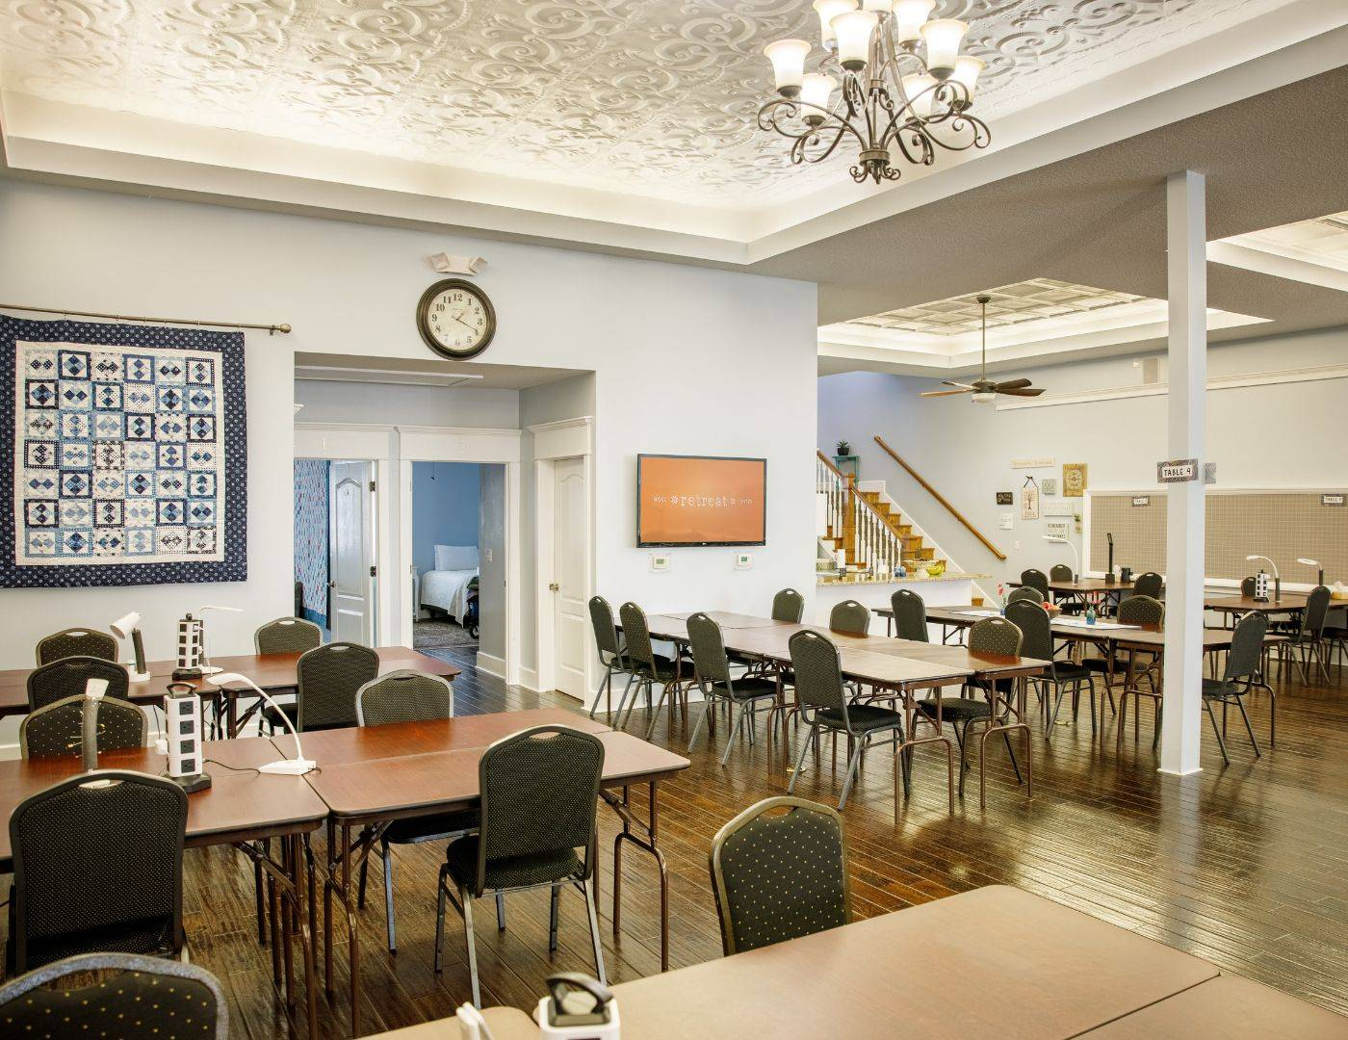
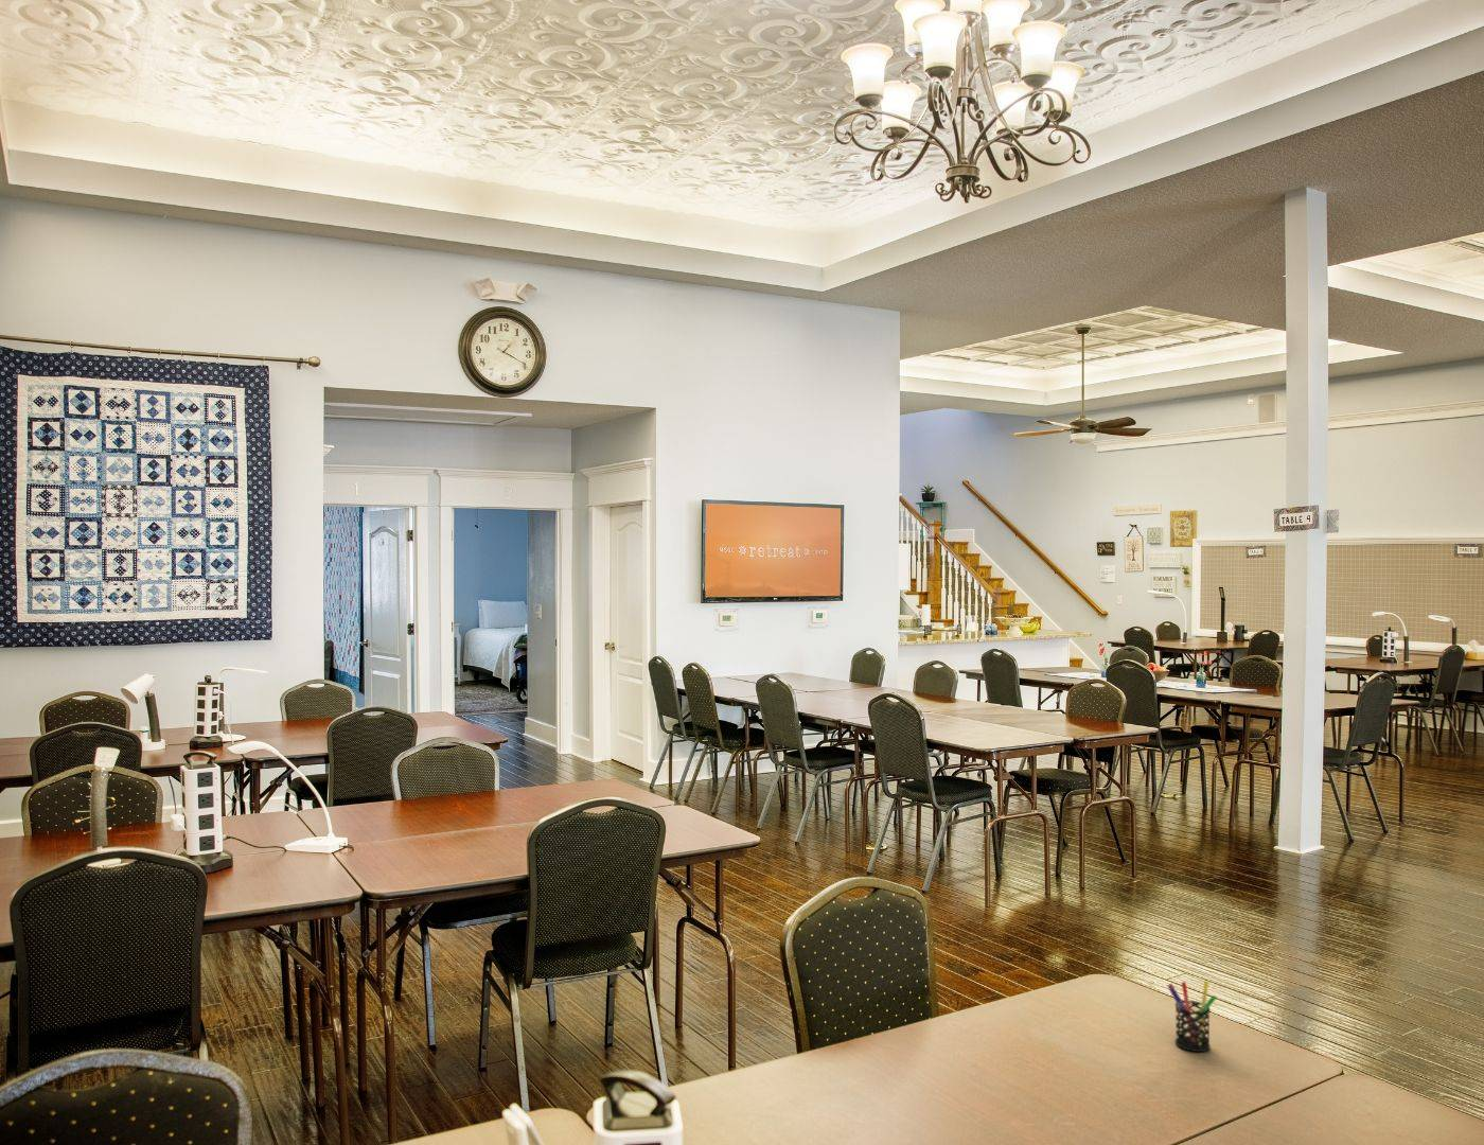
+ pen holder (1194, 1013)
